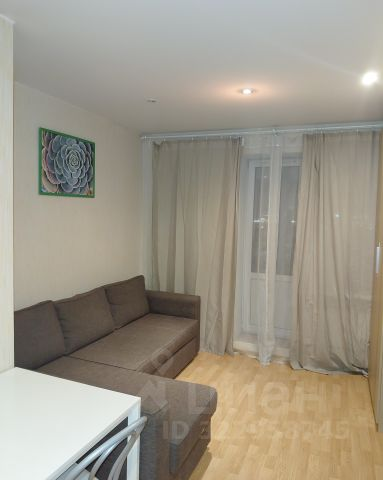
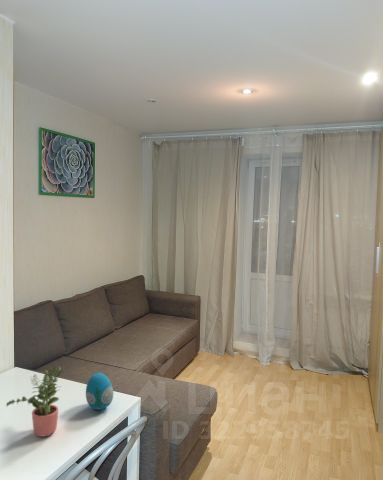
+ decorative egg (99, 390)
+ potted plant (35, 398)
